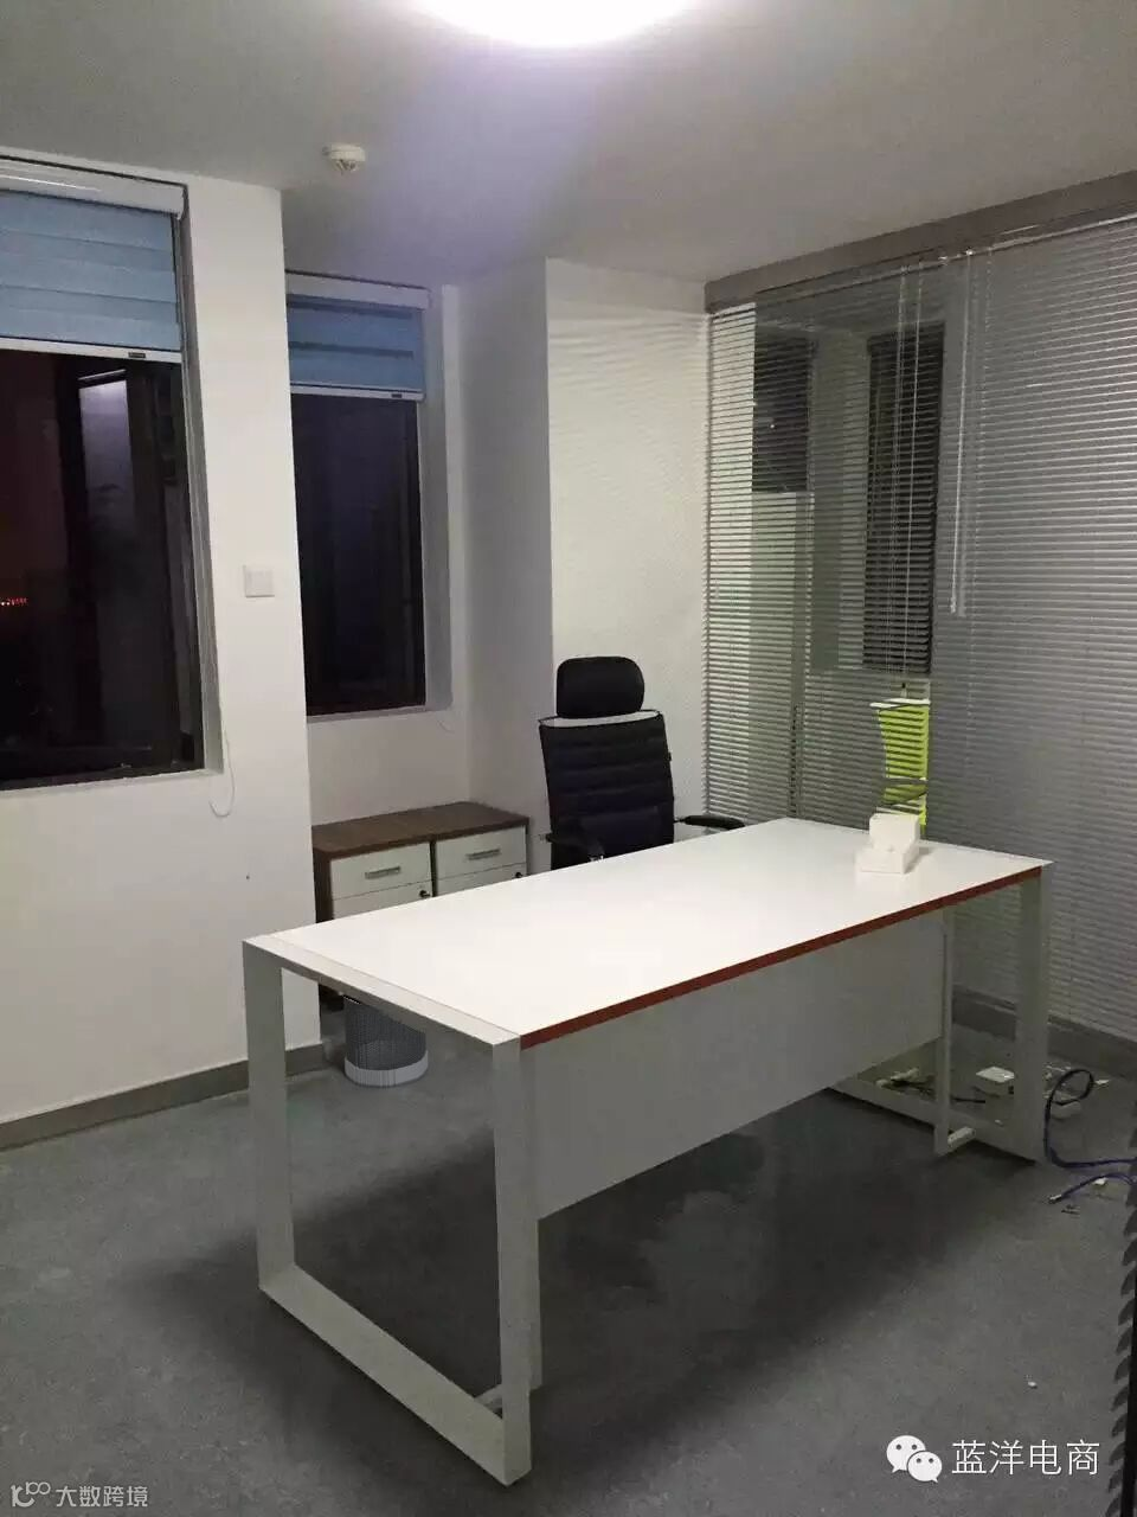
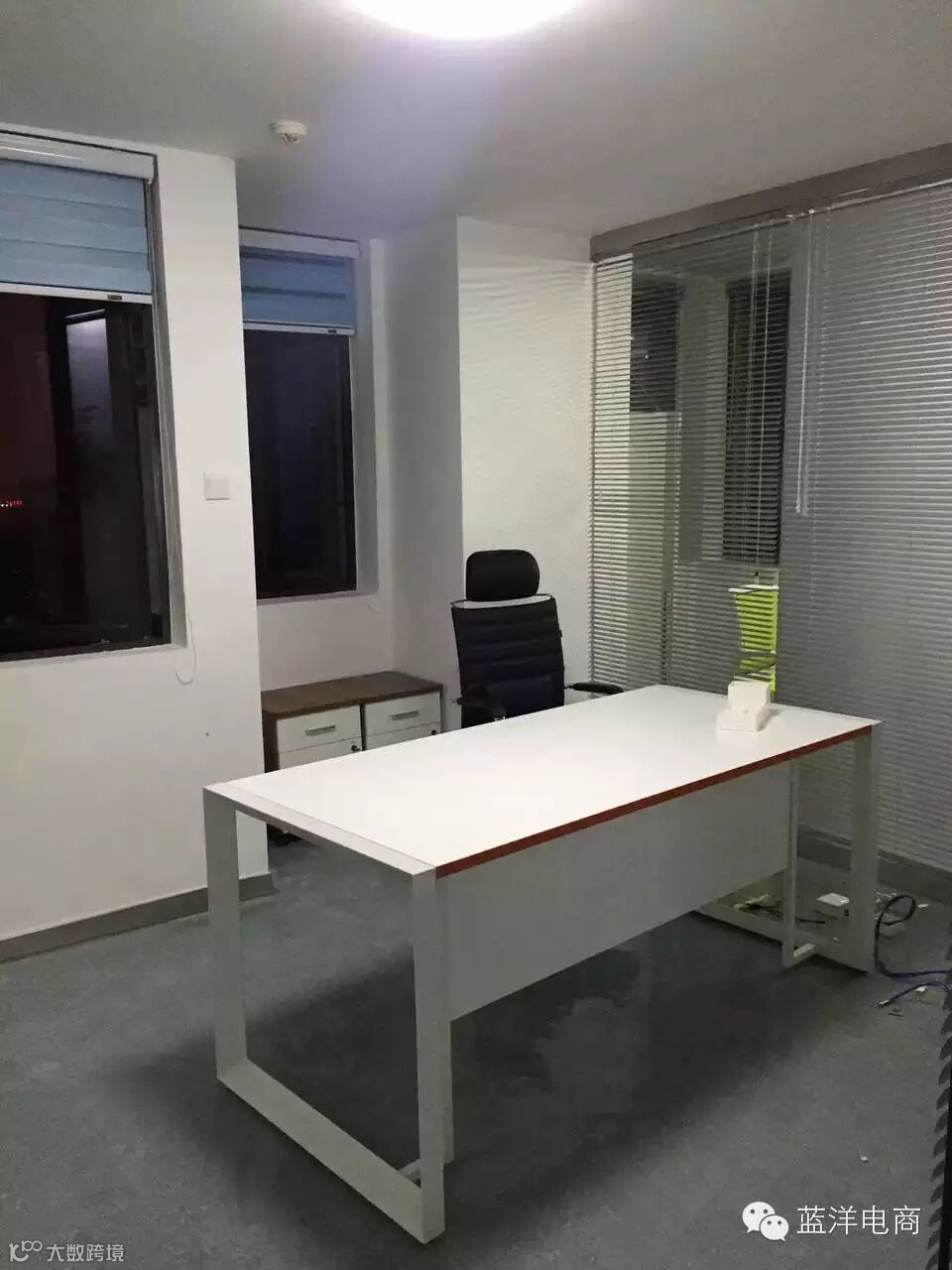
- wastebasket (385, 1026)
